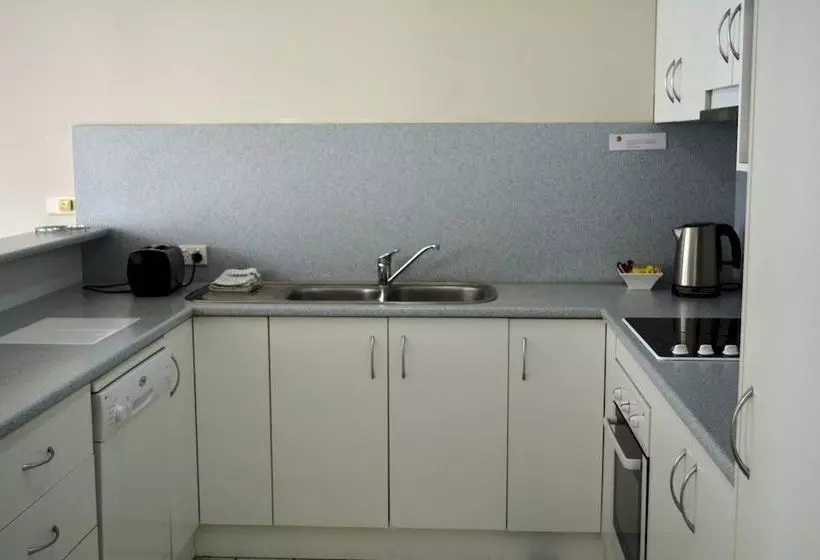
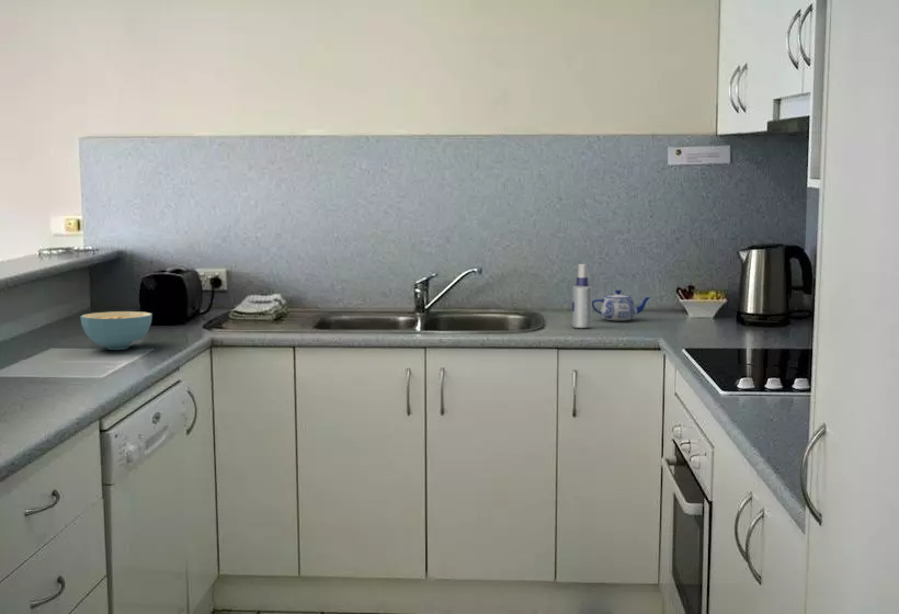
+ spray bottle (581, 295)
+ cereal bowl (116, 331)
+ teapot (621, 304)
